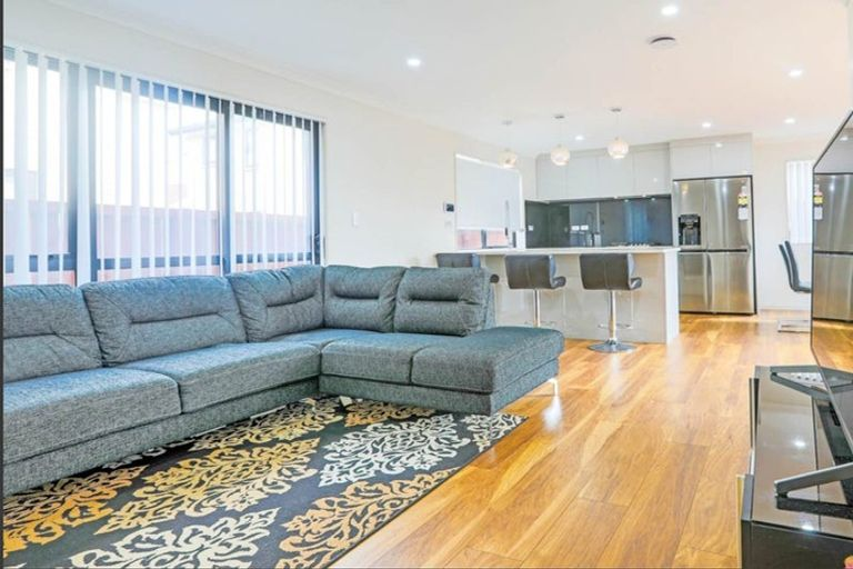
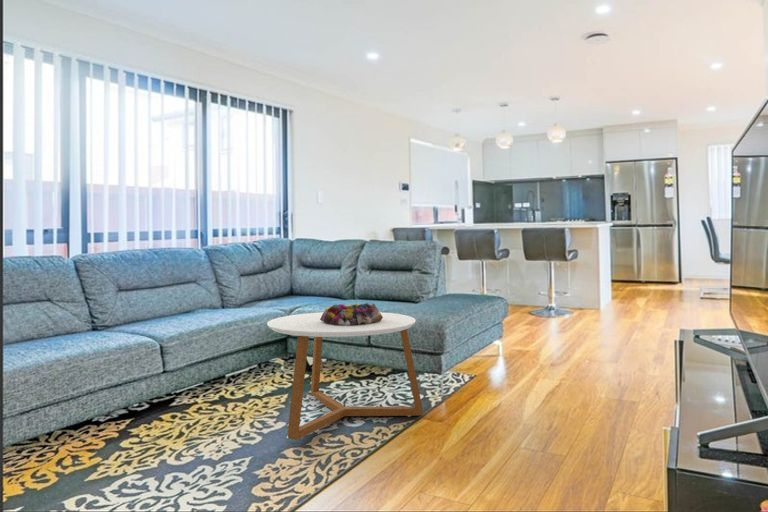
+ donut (351, 312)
+ coffee table (320, 366)
